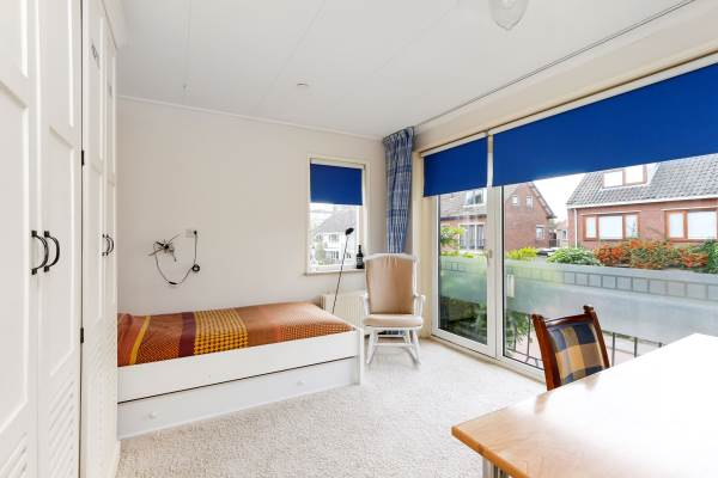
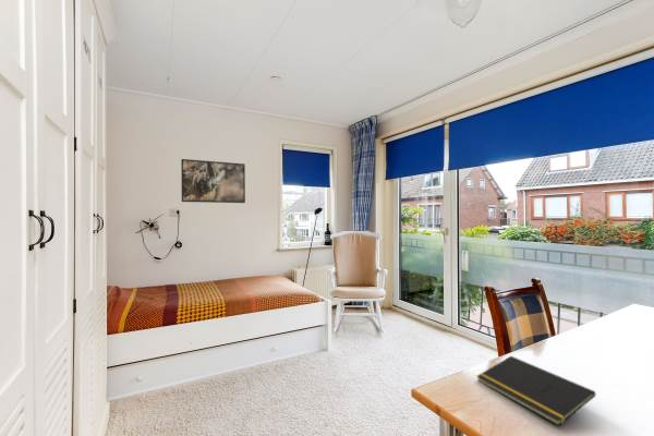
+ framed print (214, 182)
+ notepad (531, 385)
